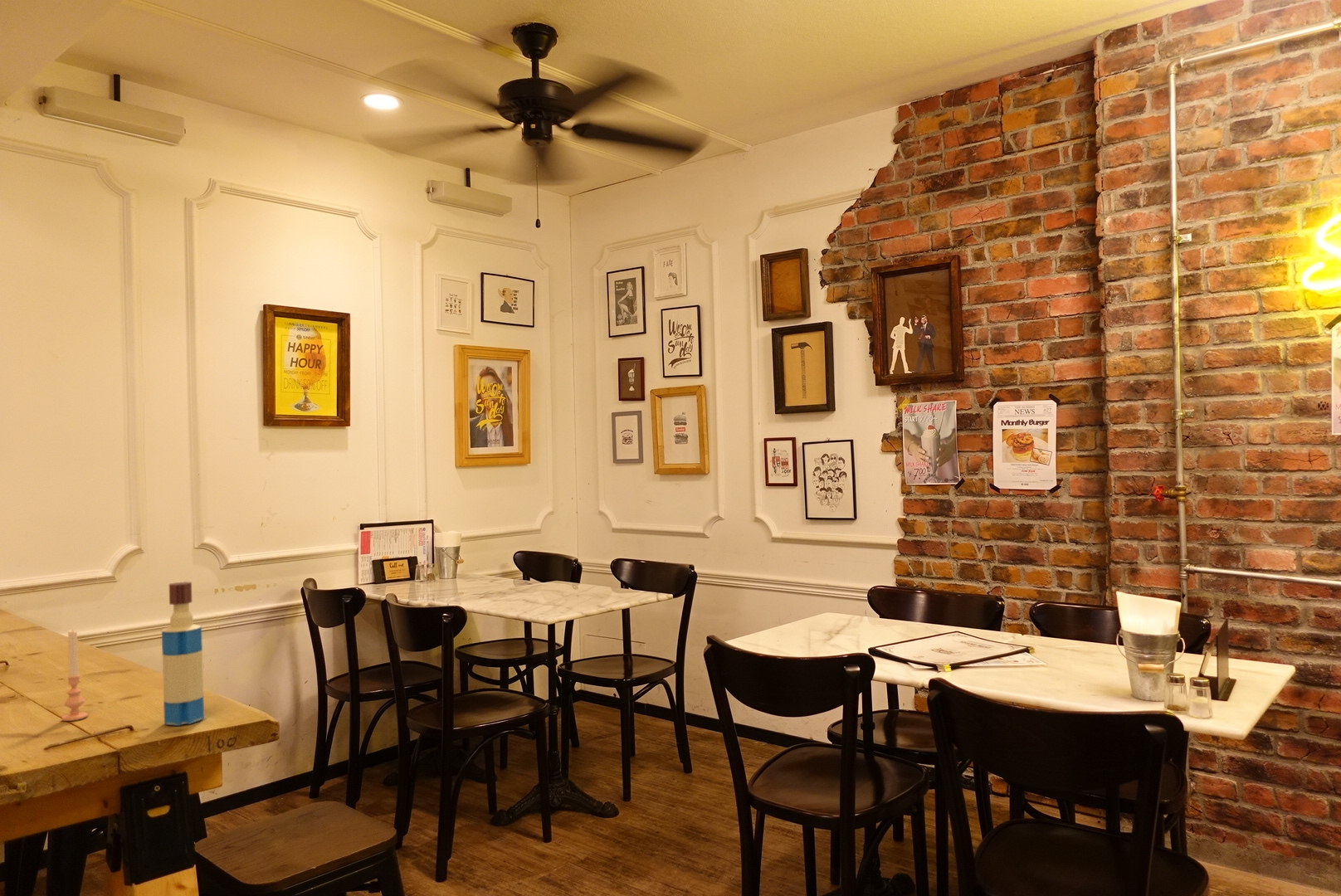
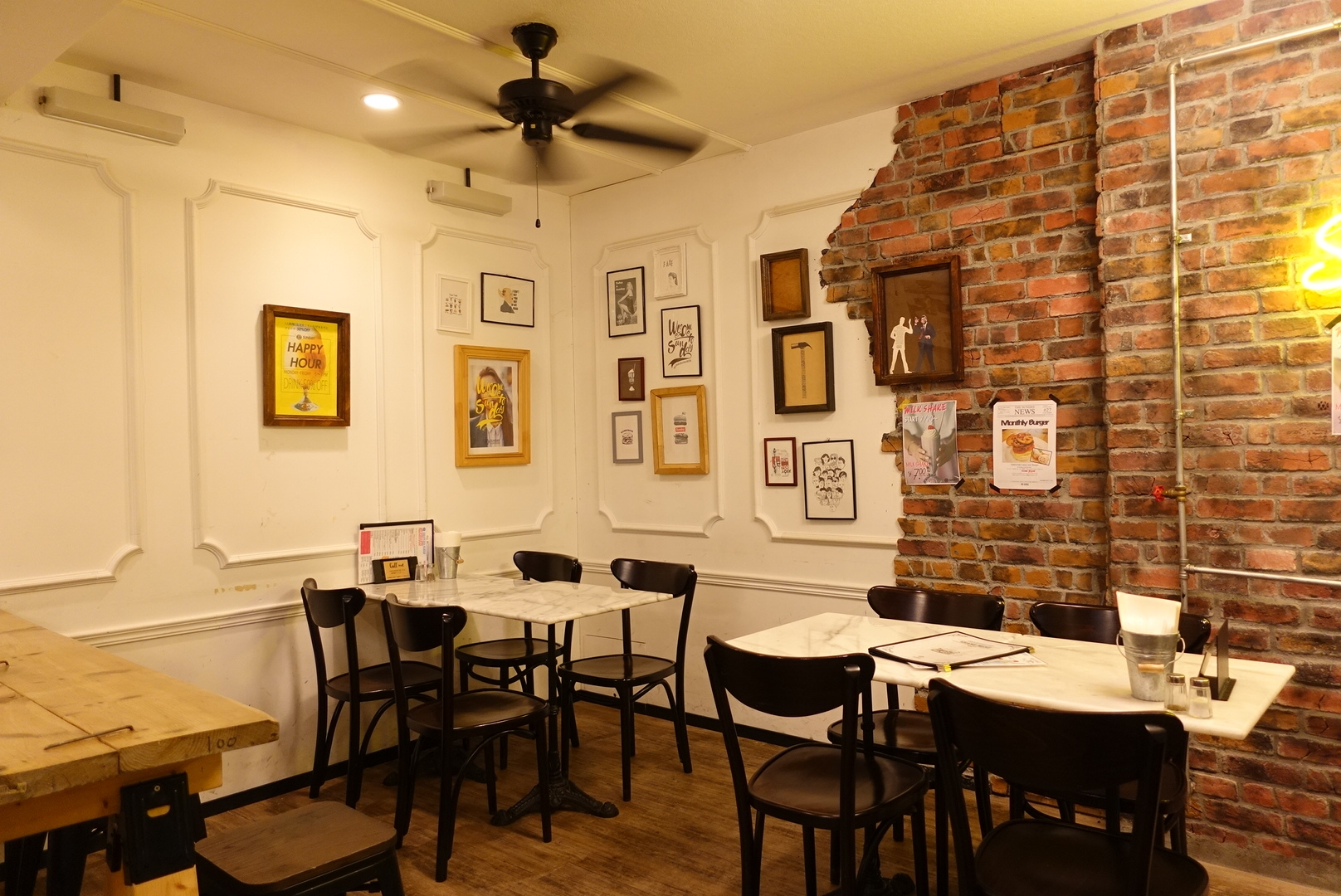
- candle (73, 673)
- tequila bottle (183, 651)
